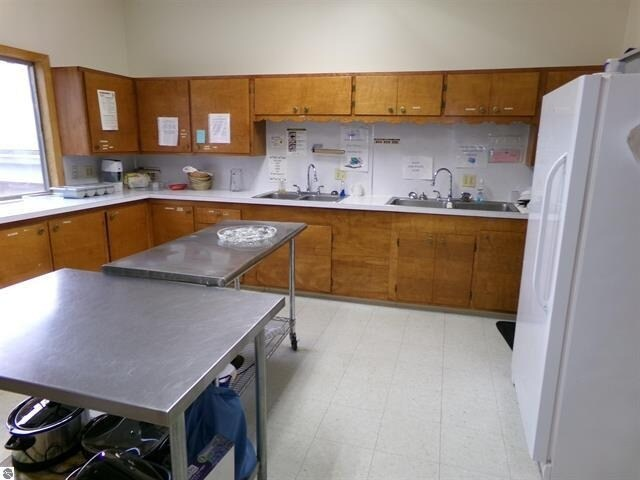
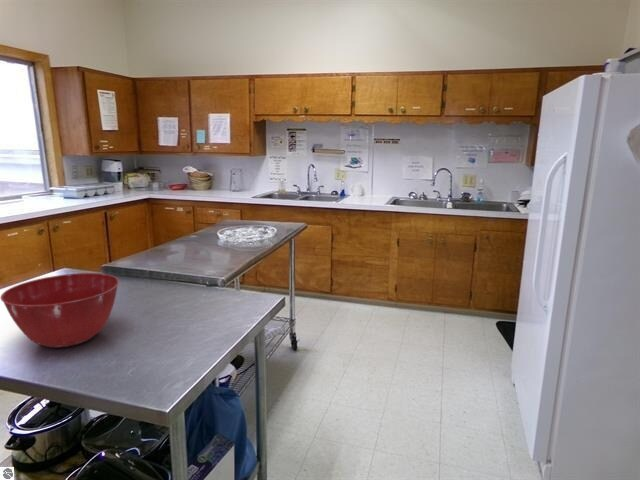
+ mixing bowl (66, 312)
